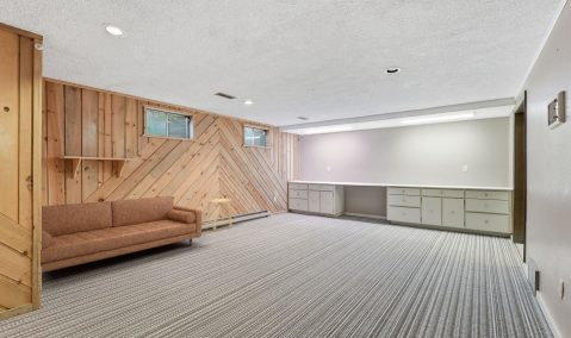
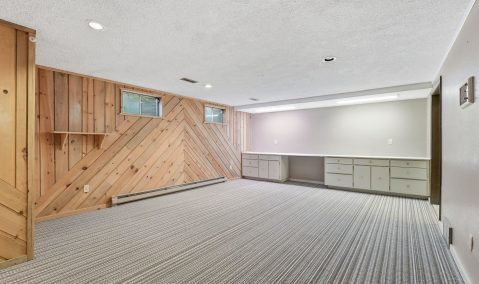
- sofa (117, 229)
- stool (222, 213)
